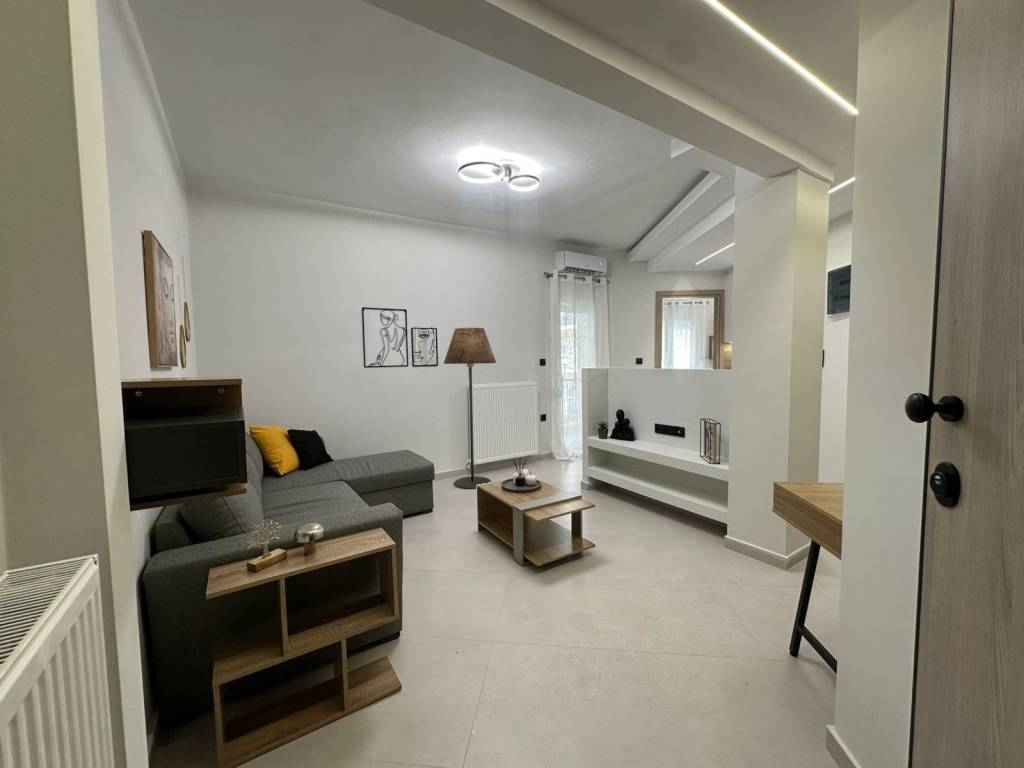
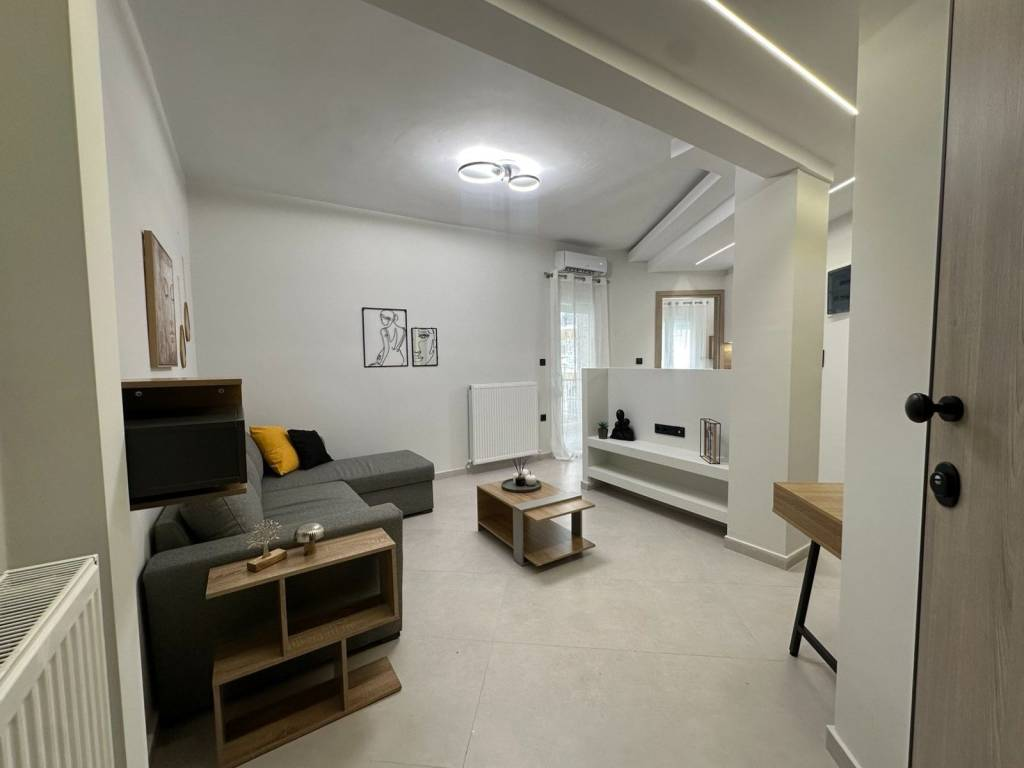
- floor lamp (471, 406)
